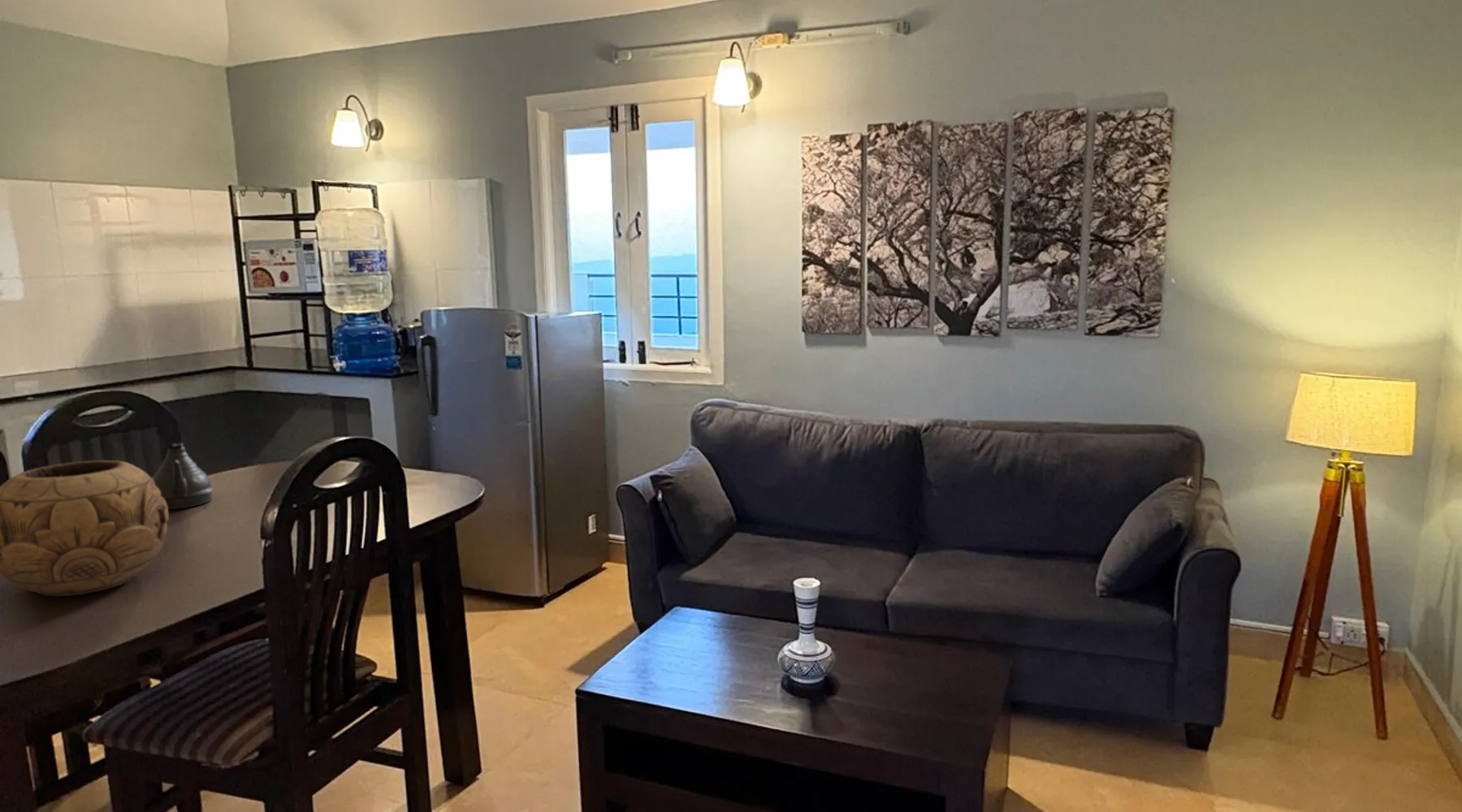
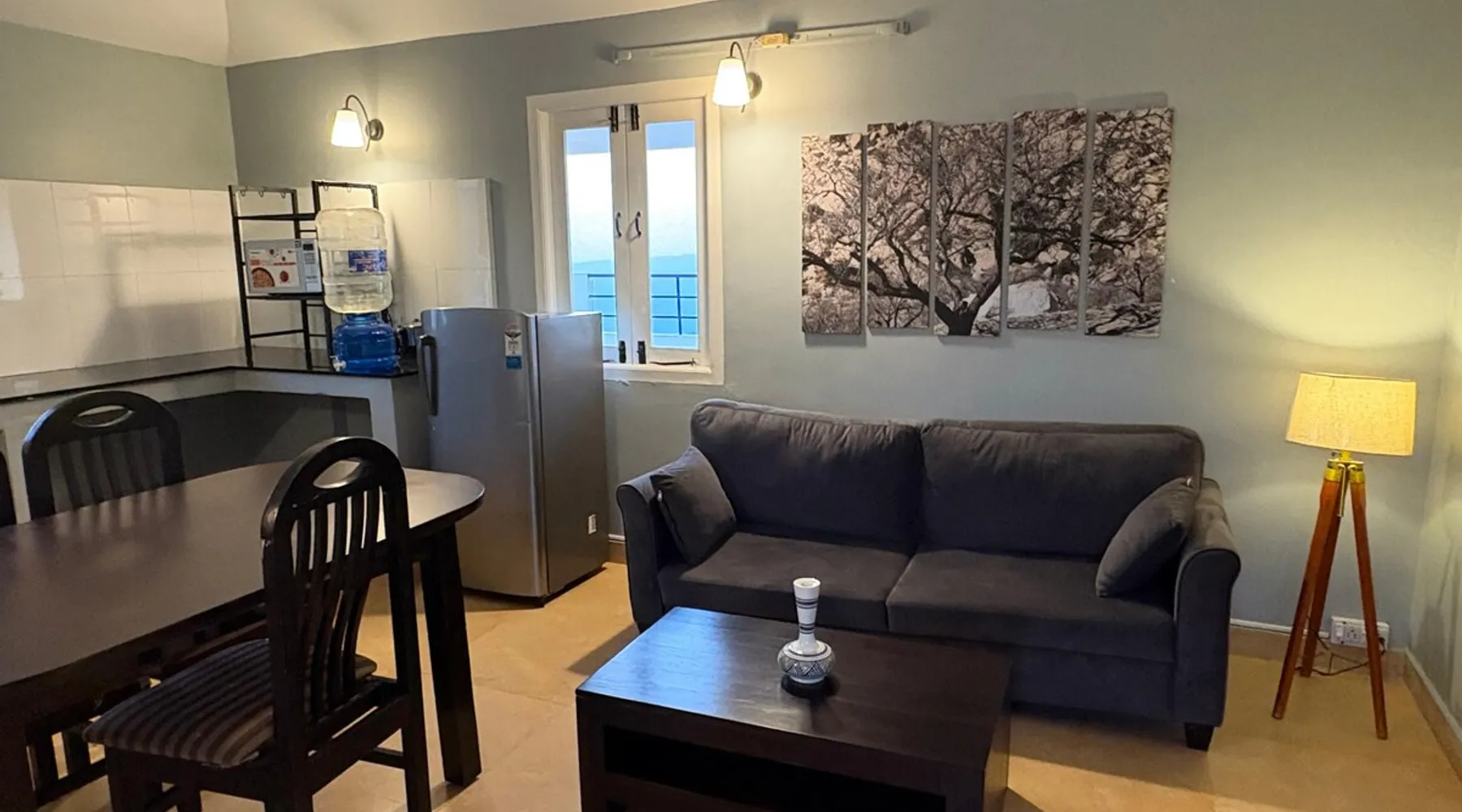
- teapot (177, 477)
- decorative bowl (80, 526)
